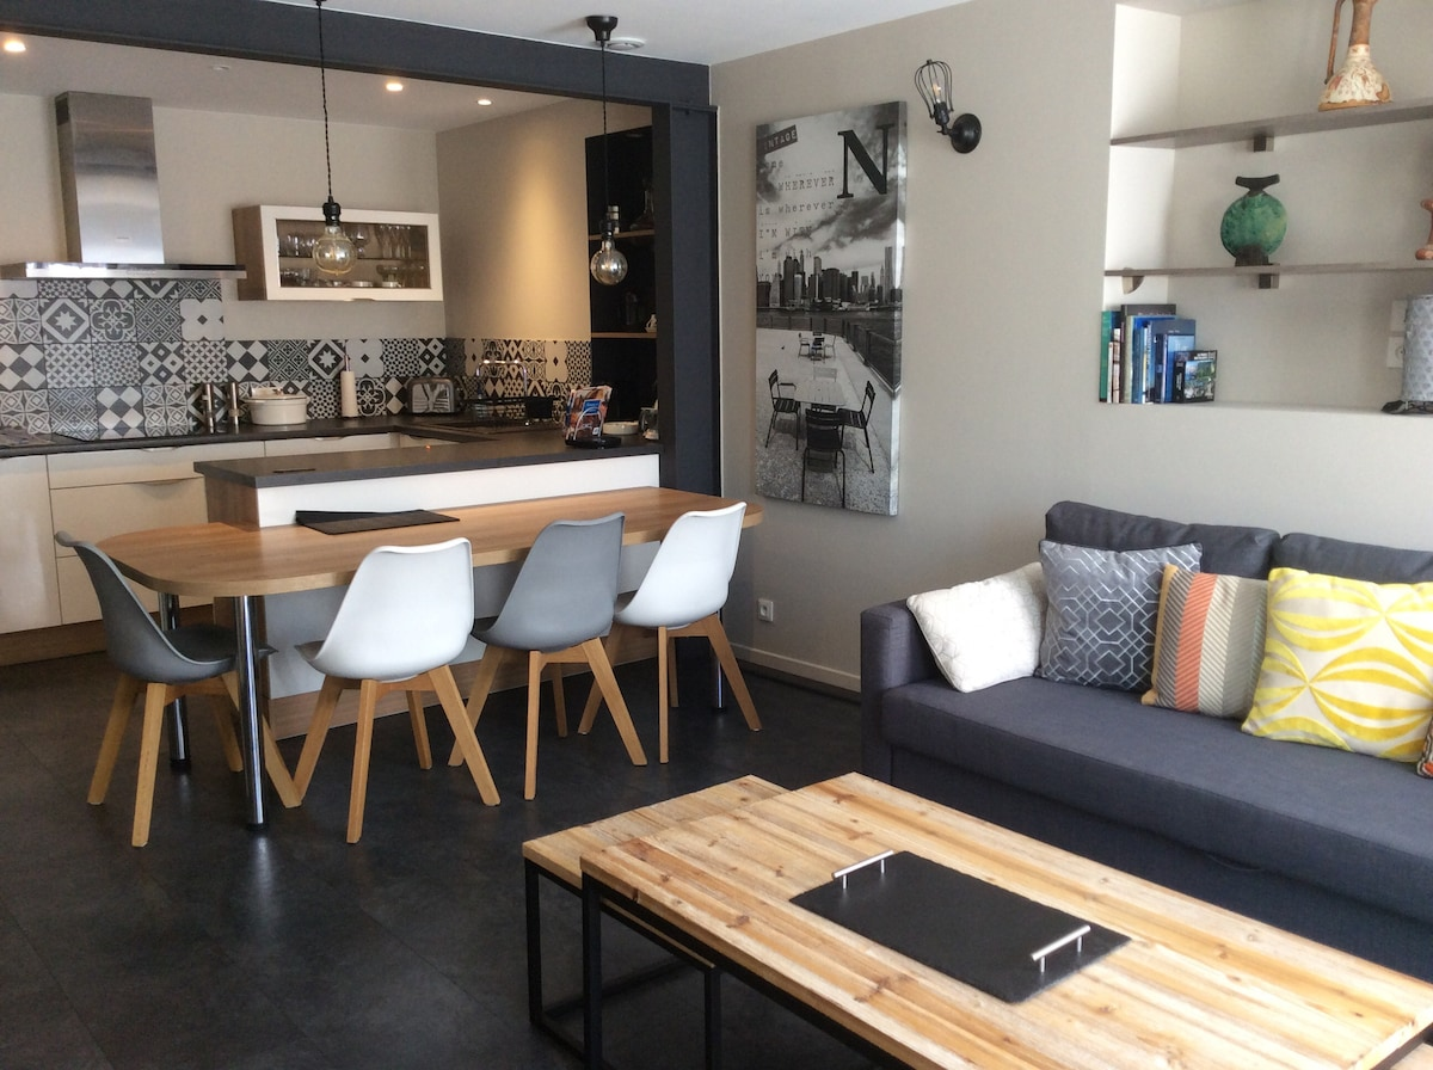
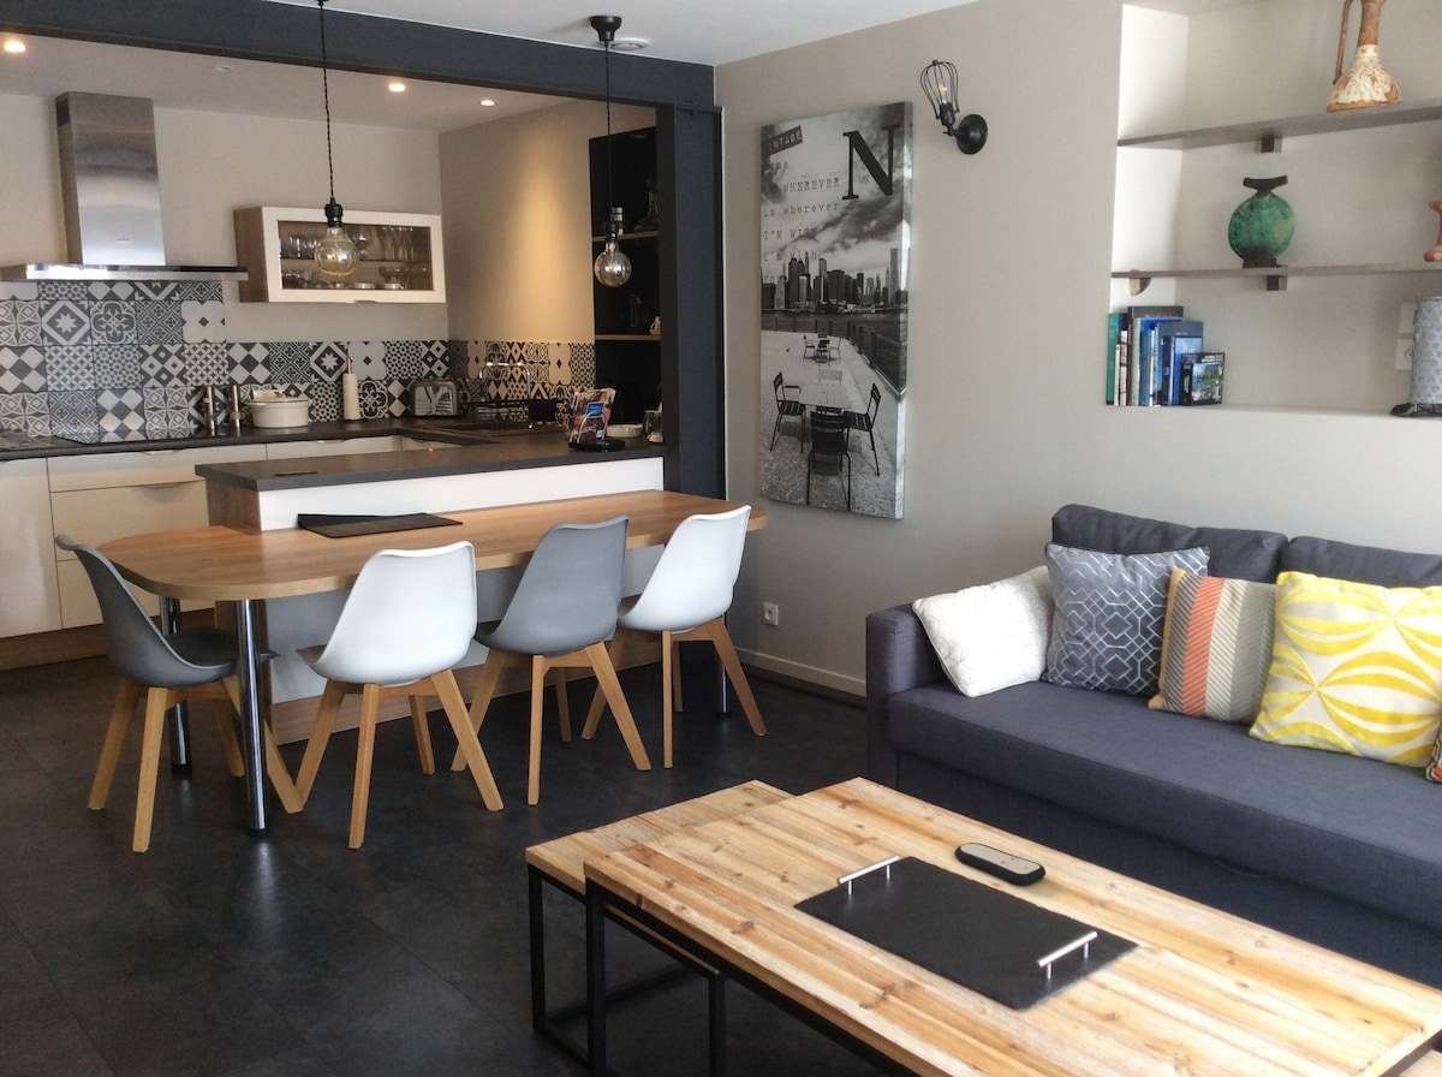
+ remote control (997, 862)
